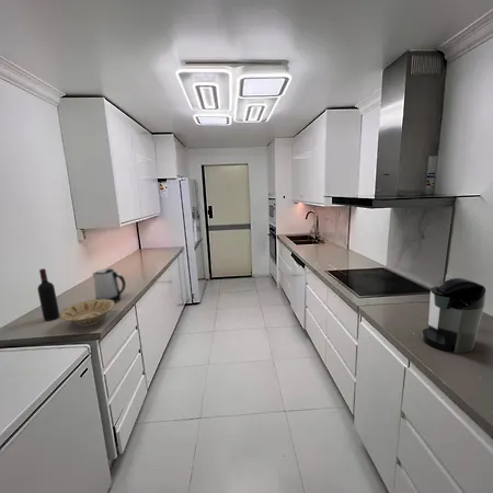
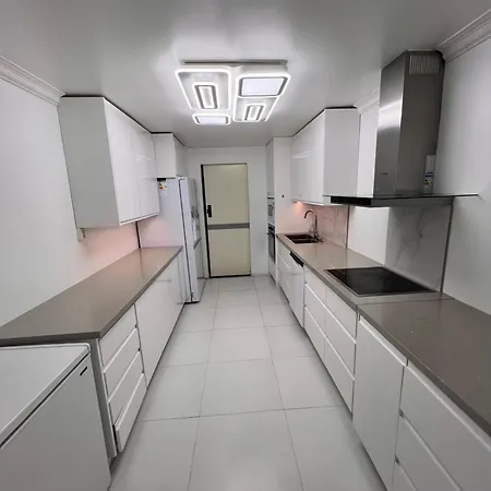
- kettle (110, 285)
- coffee maker (445, 306)
- bowl (89, 314)
- wine bottle (47, 294)
